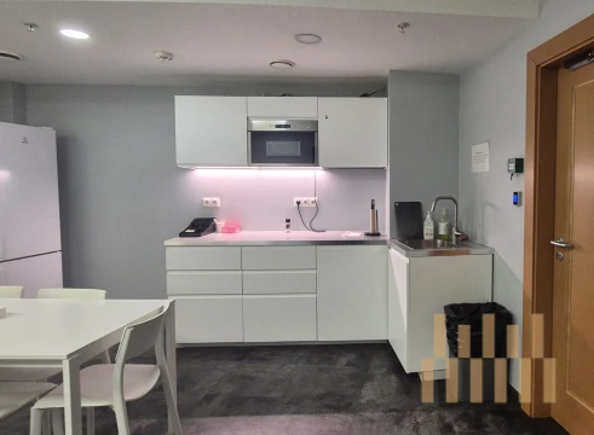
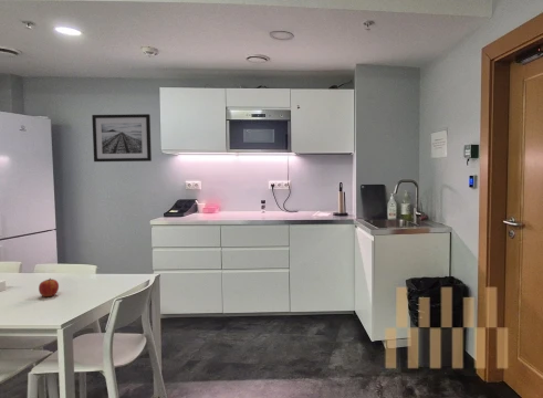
+ fruit (49, 286)
+ wall art (122, 137)
